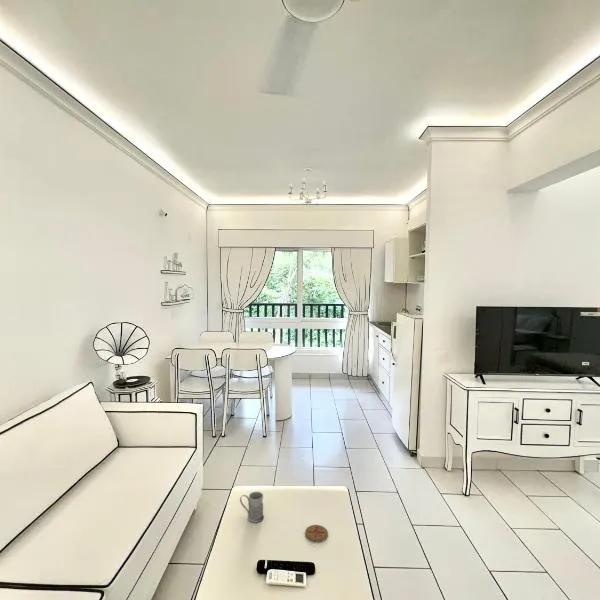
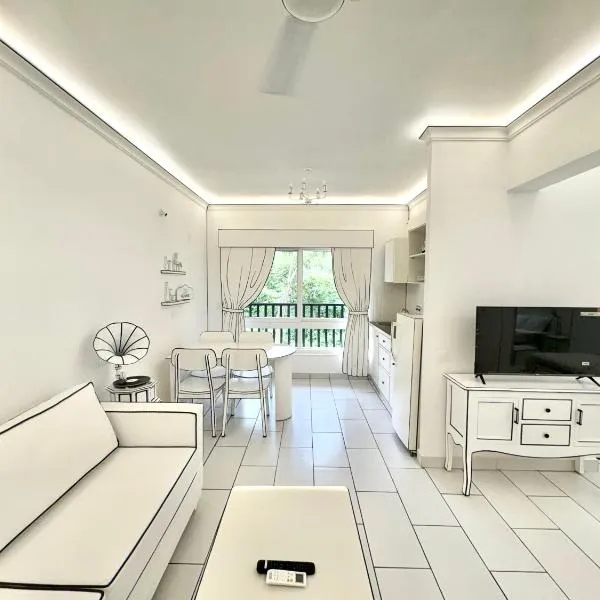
- coaster (316, 533)
- mug (251, 505)
